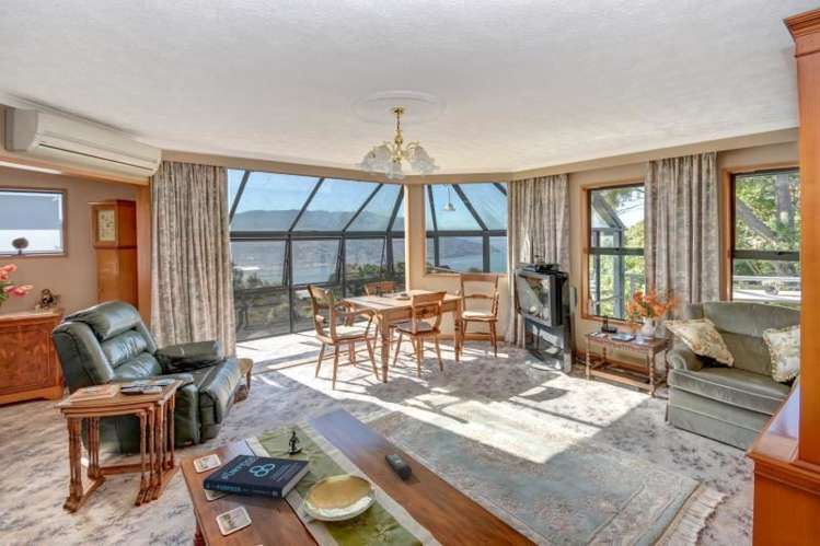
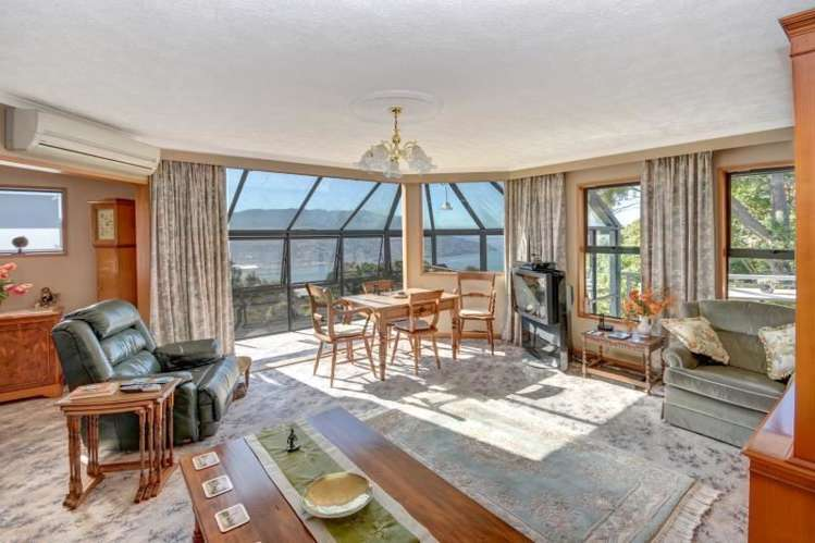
- remote control (397, 463)
- book (258, 475)
